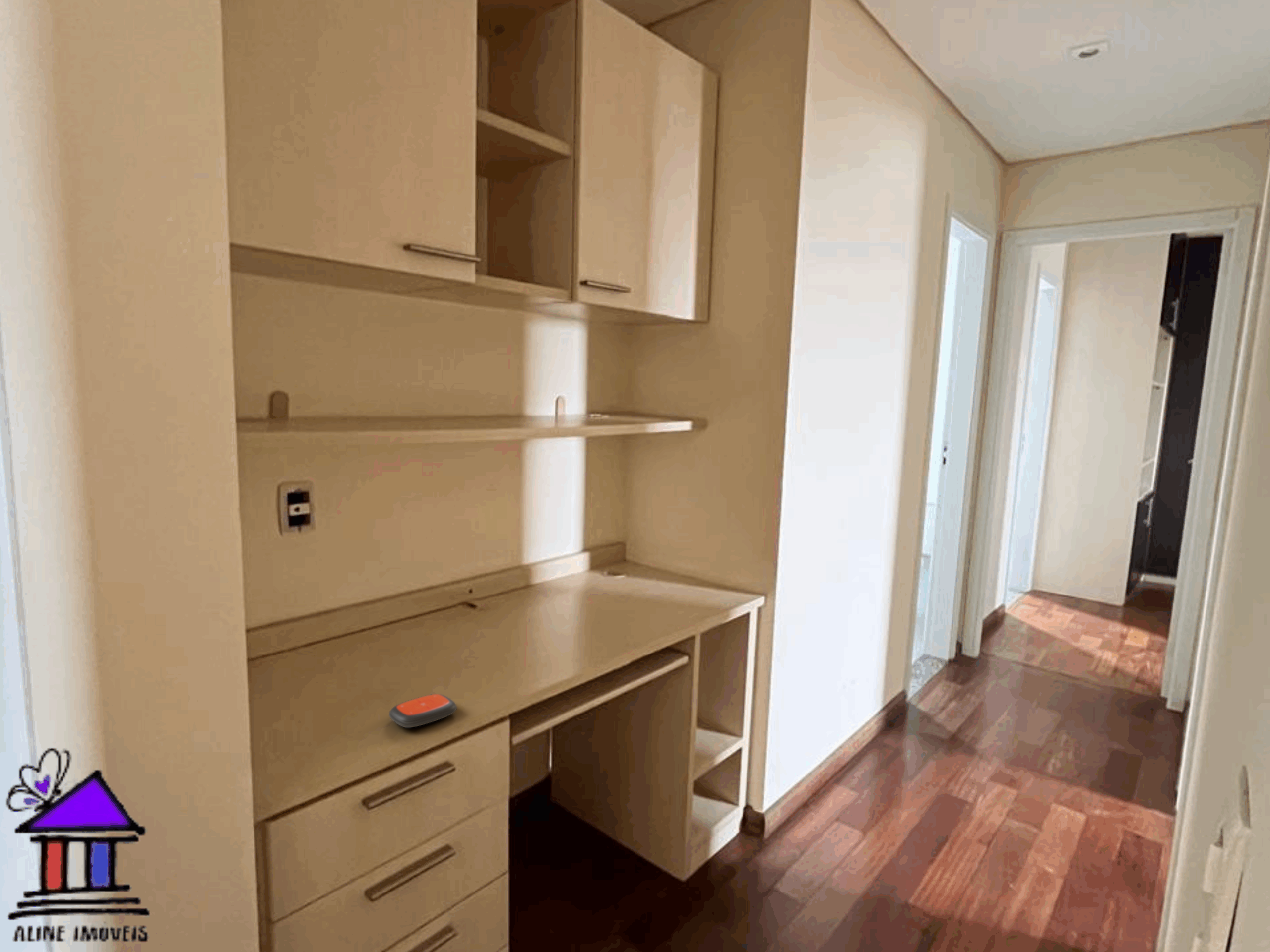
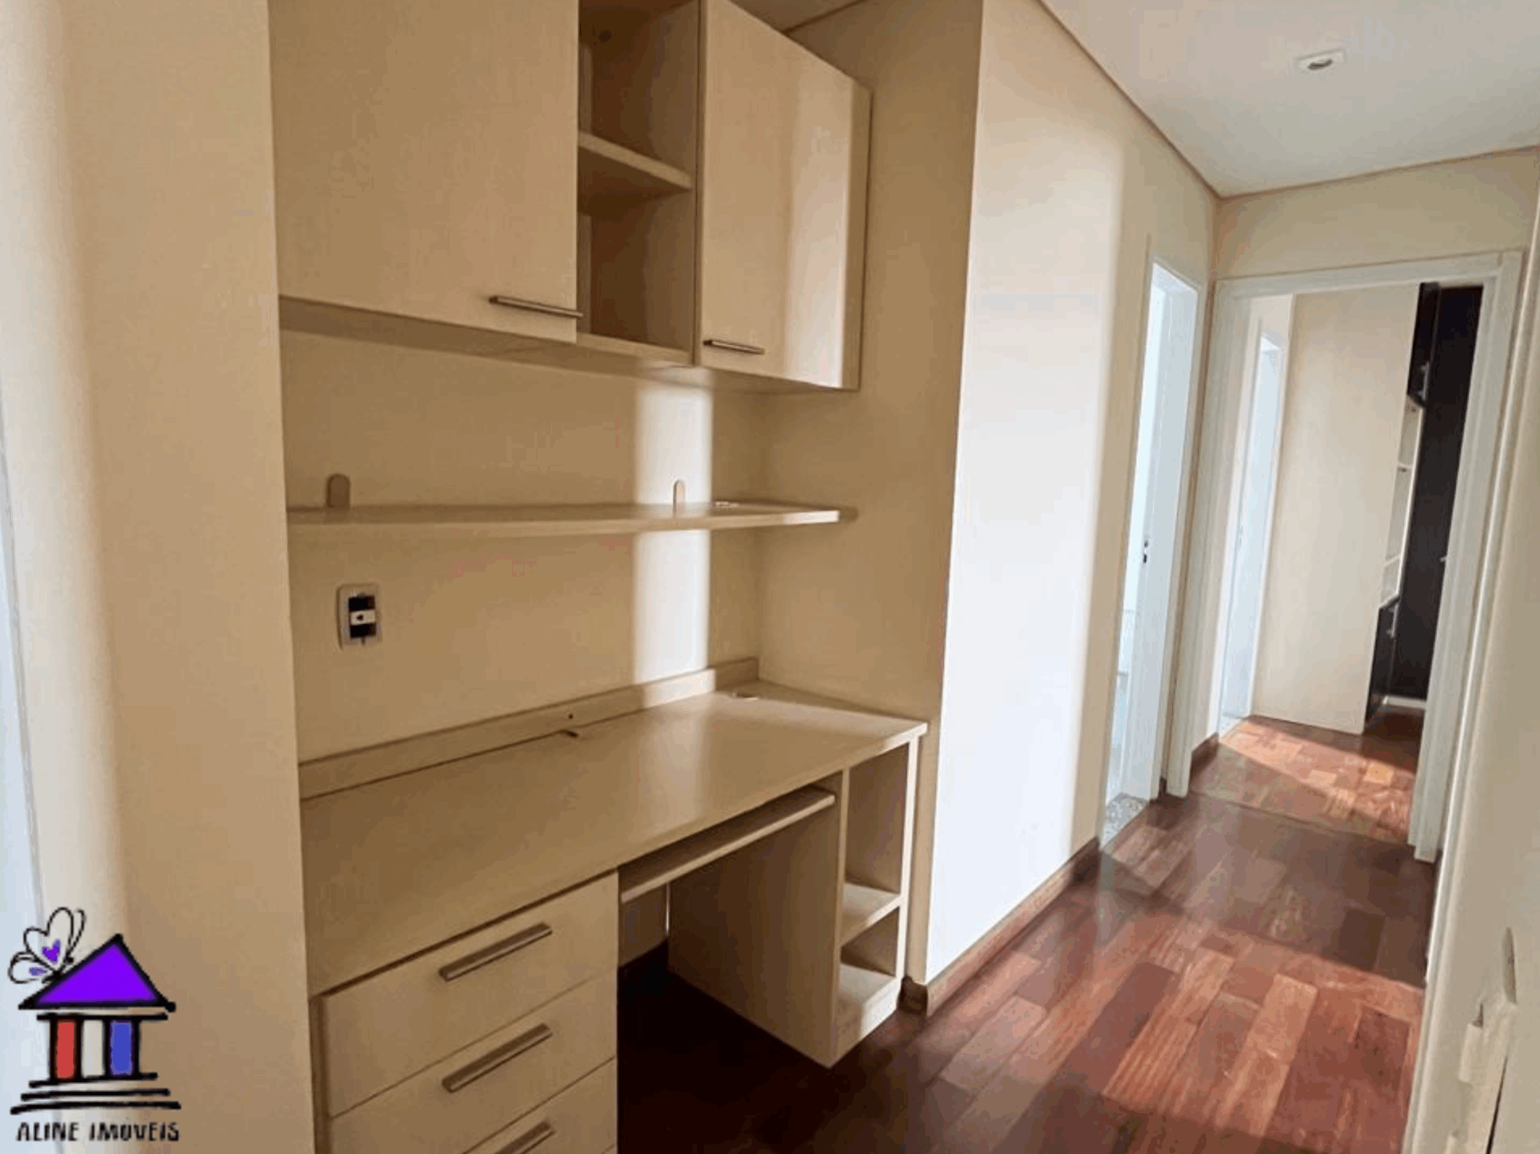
- remote control (423, 711)
